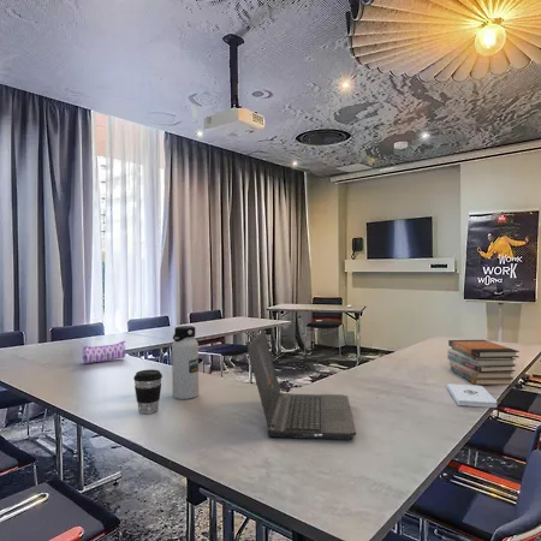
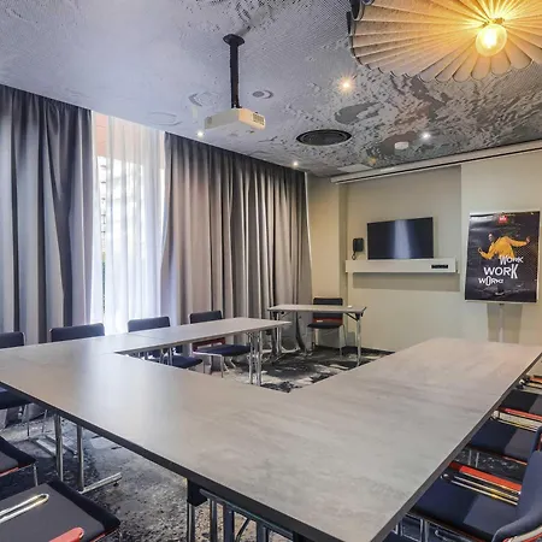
- notepad (470, 394)
- water bottle (185, 361)
- laptop computer (303, 394)
- pencil case (103, 351)
- coffee cup (148, 391)
- book stack (480, 361)
